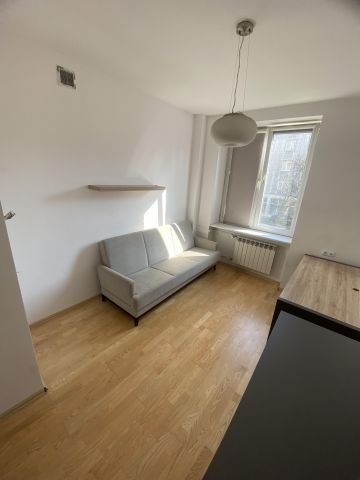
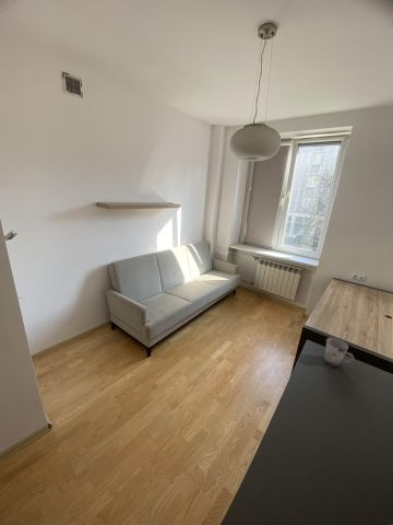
+ cup (338, 354)
